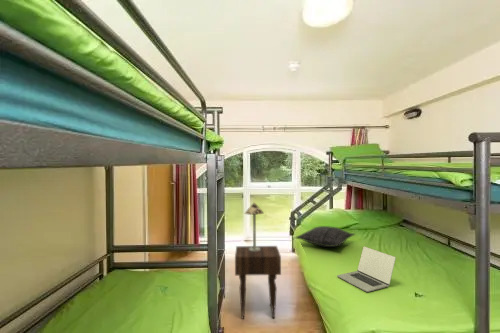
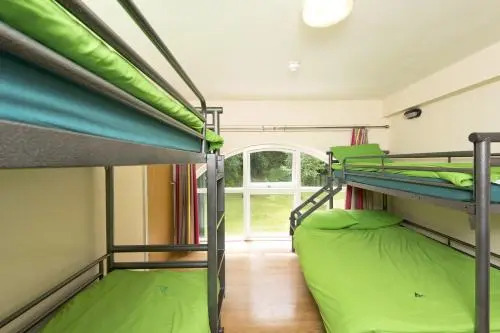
- laptop (365, 267)
- table lamp (254, 225)
- pillow (325, 236)
- nightstand (257, 274)
